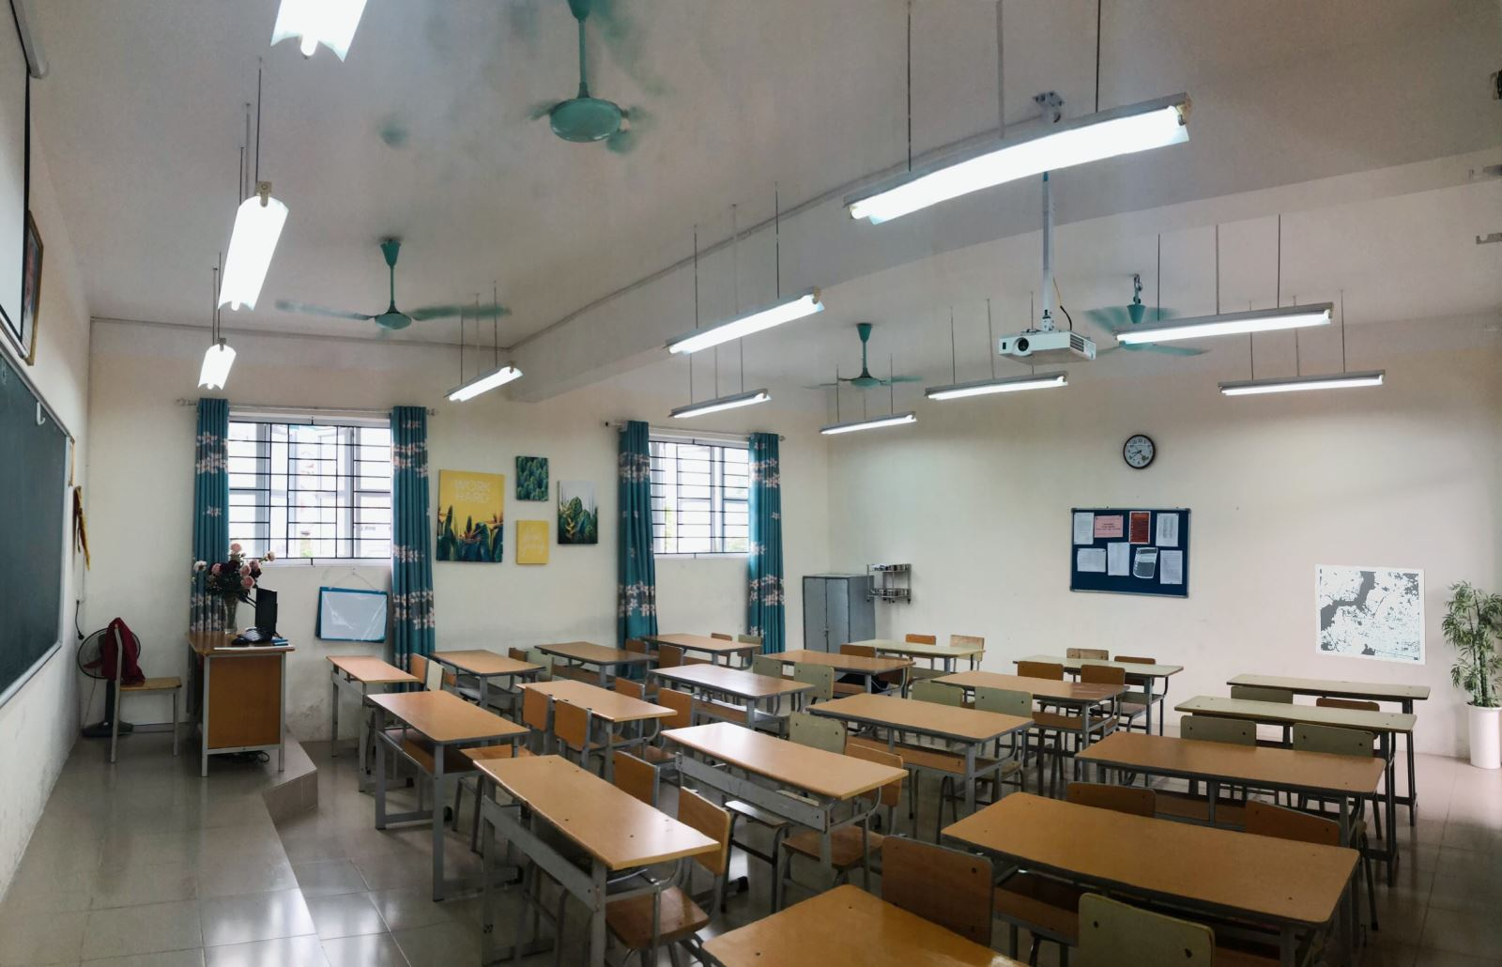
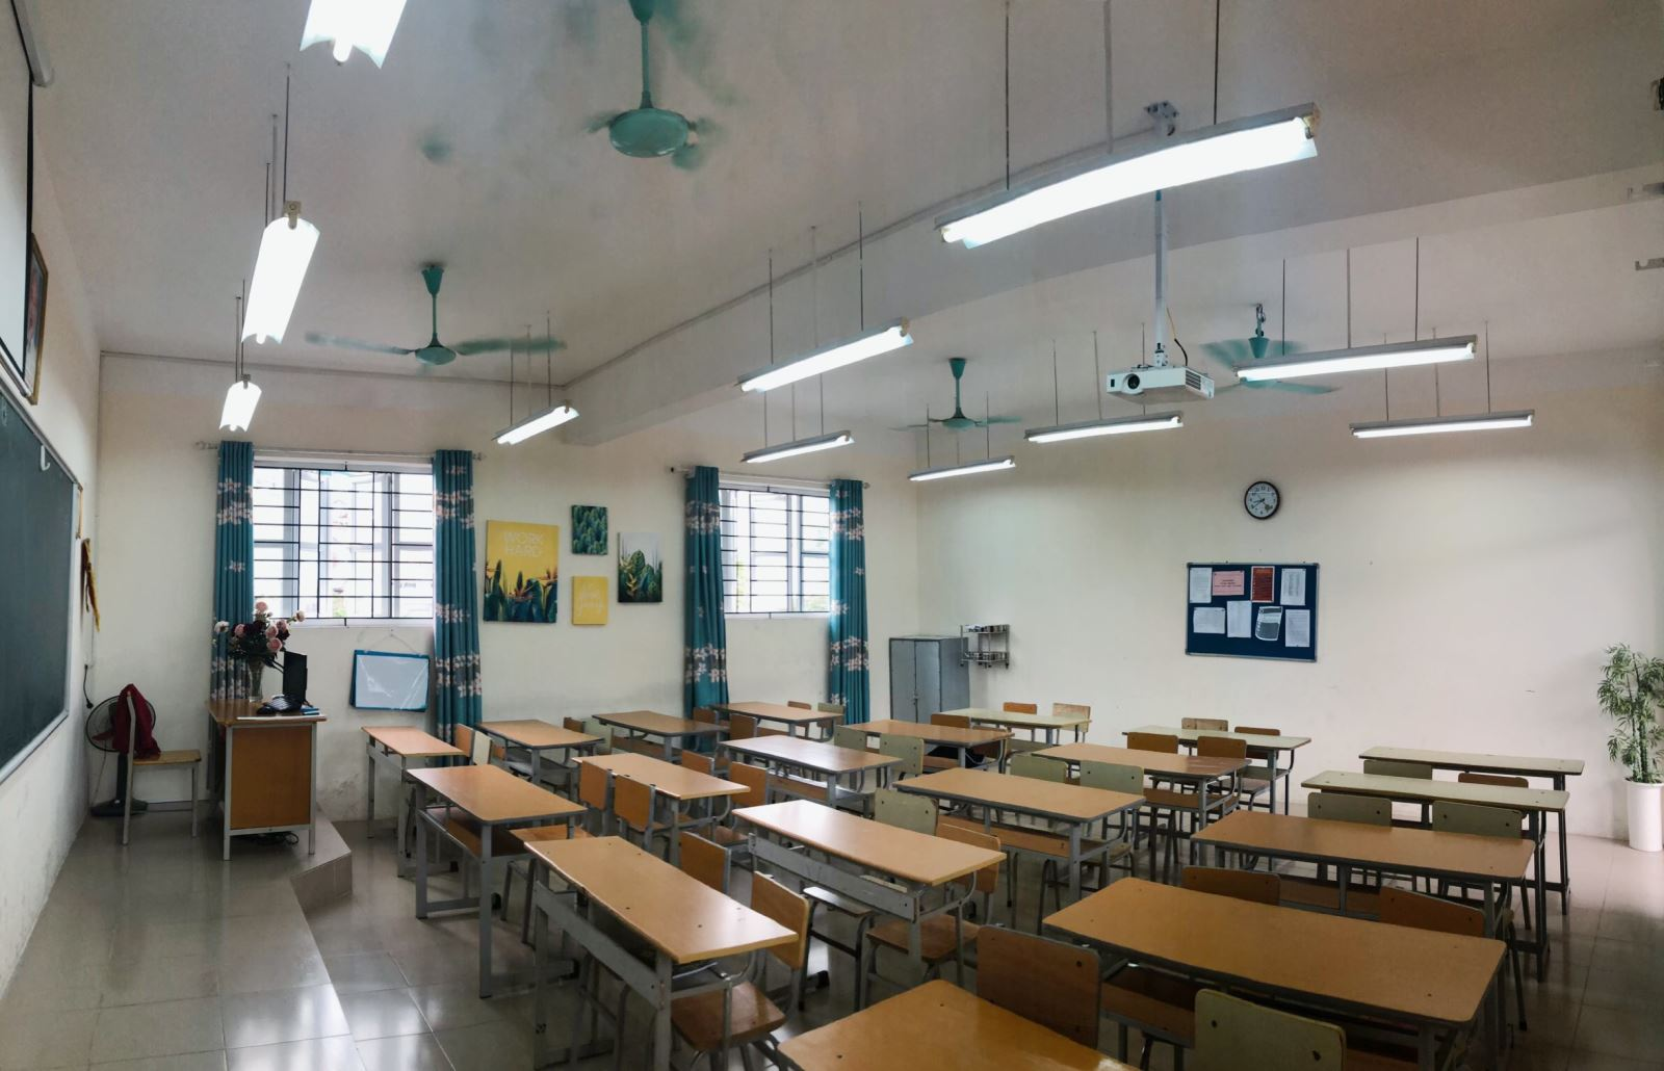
- wall art (1368, 612)
